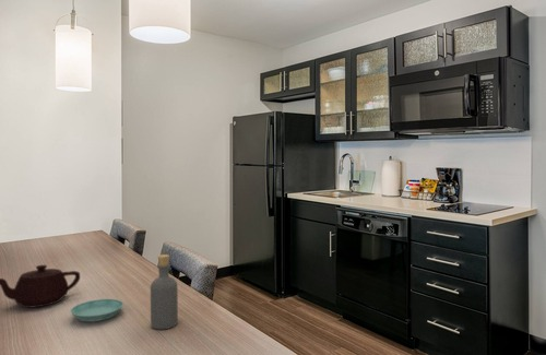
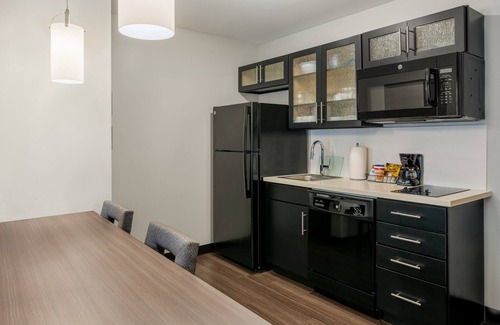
- bottle (164, 289)
- teapot (38, 284)
- saucer (97, 310)
